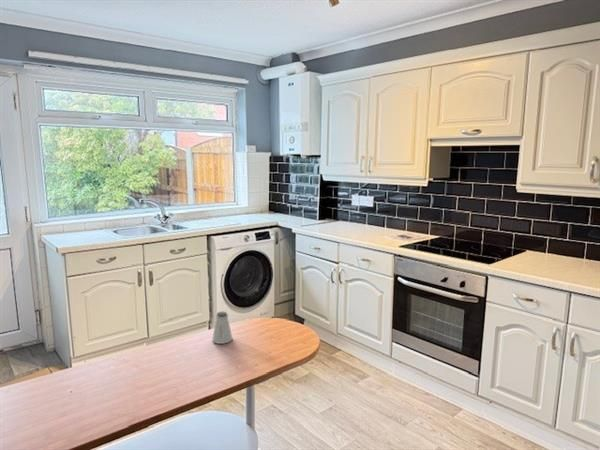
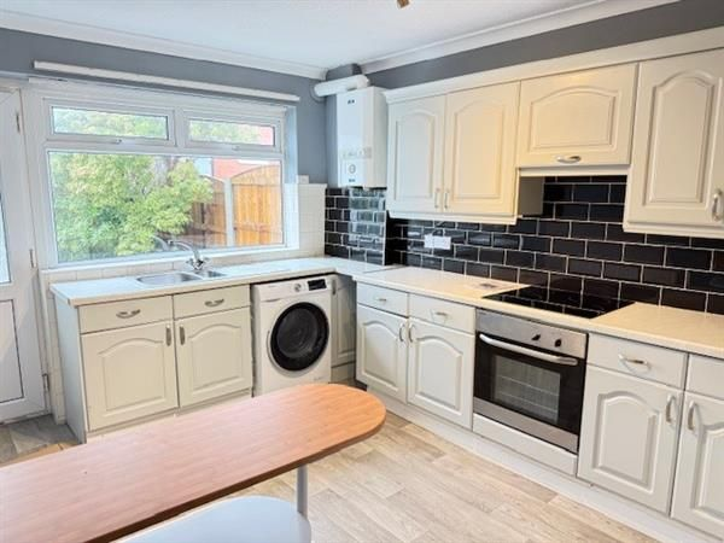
- saltshaker (222, 326)
